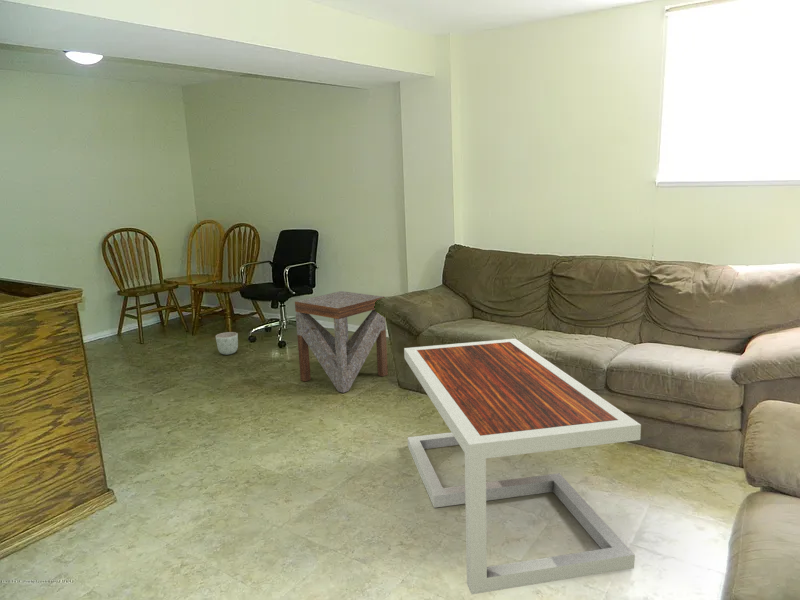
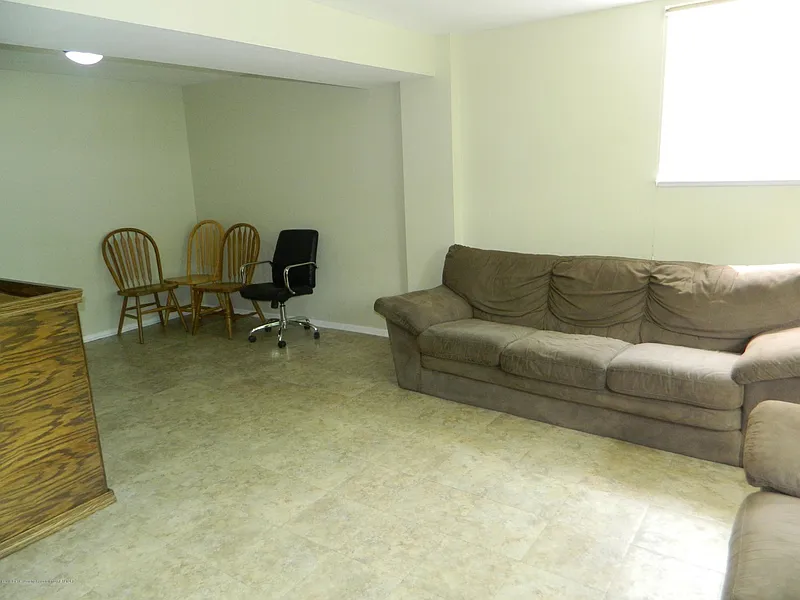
- coffee table (498, 438)
- planter (227, 344)
- side table (342, 338)
